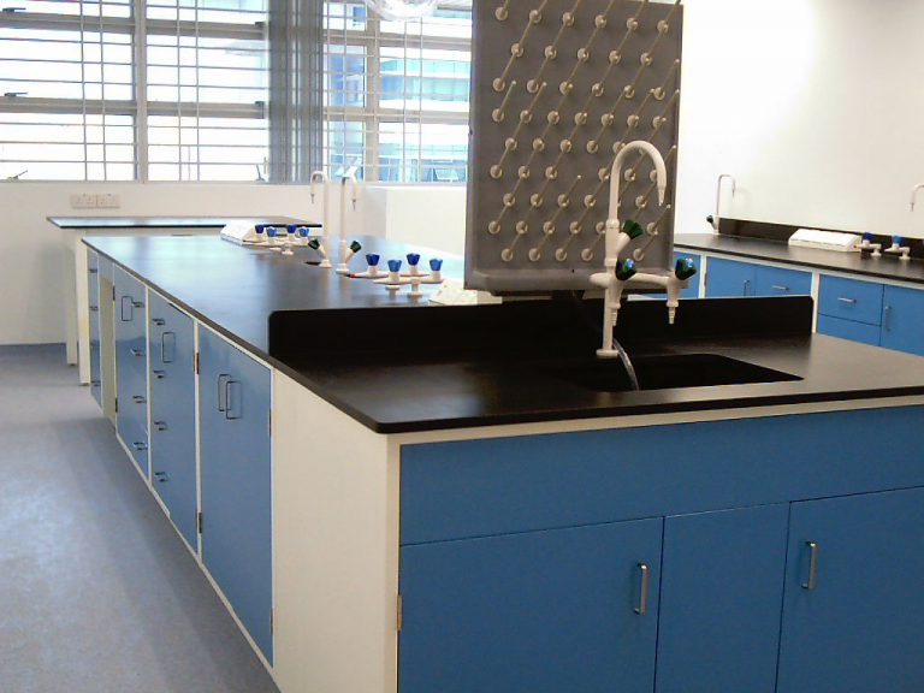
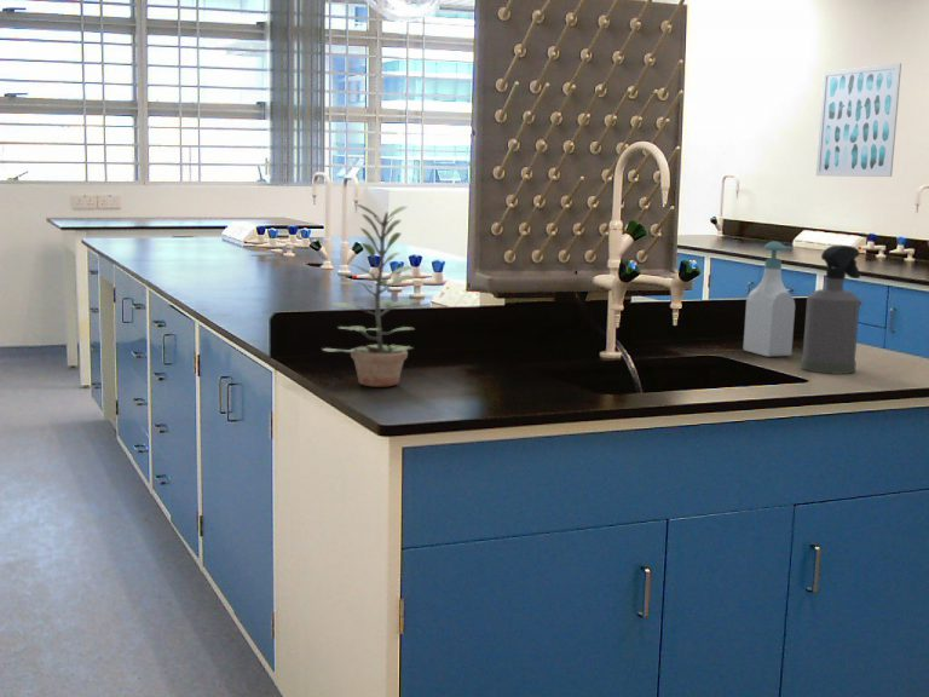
+ soap bottle (773, 296)
+ plant (373, 294)
+ spray bottle (835, 307)
+ wall art (856, 122)
